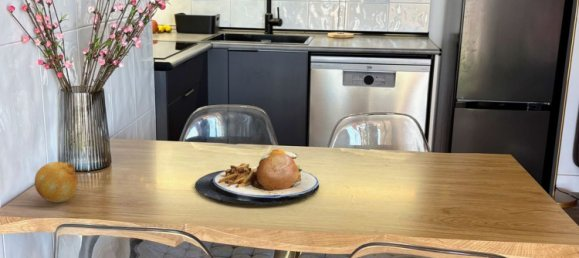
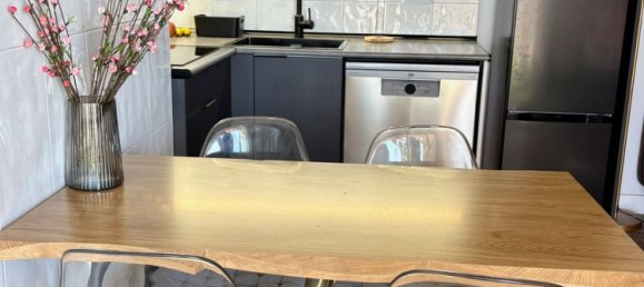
- fruit (56, 182)
- plate (257, 167)
